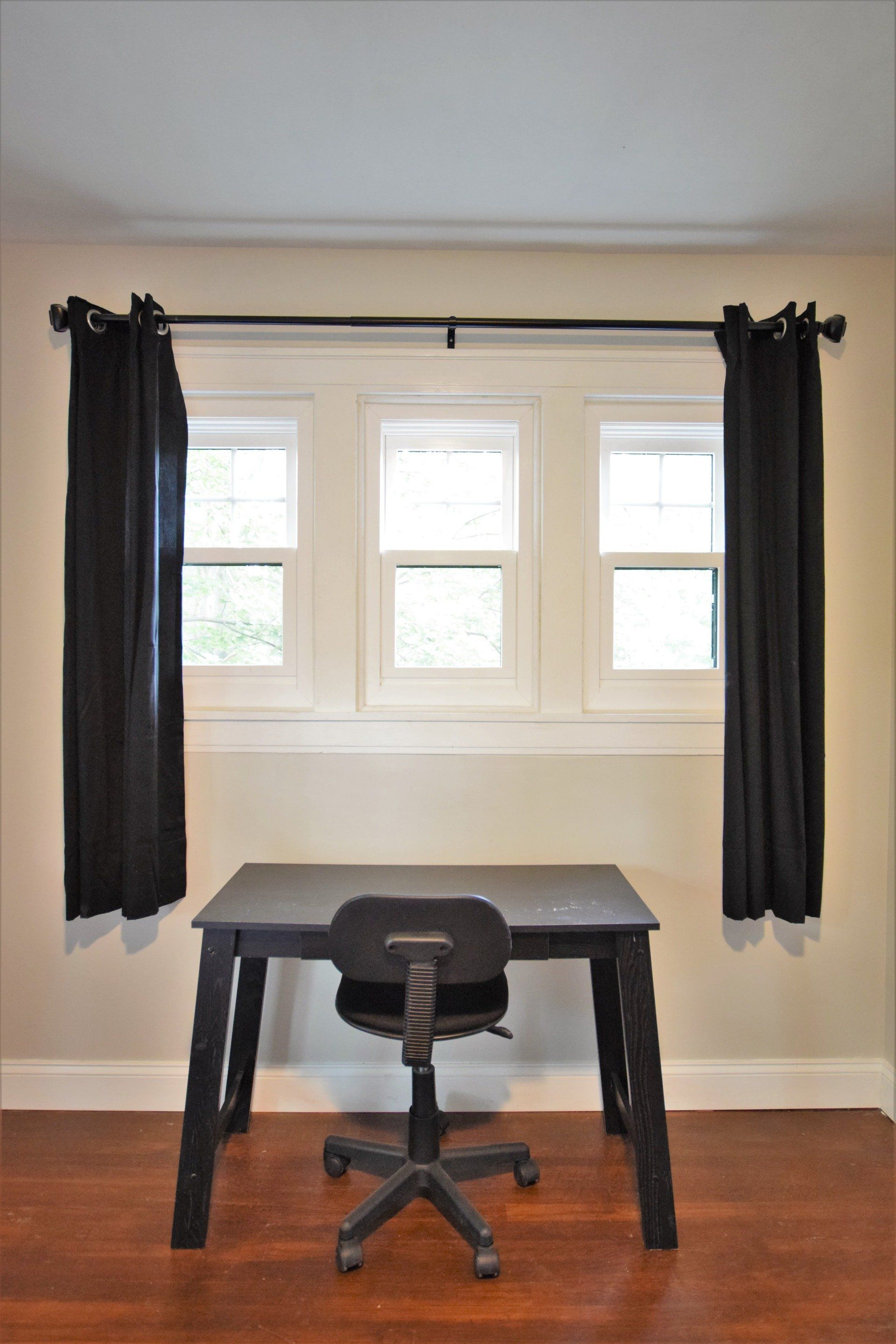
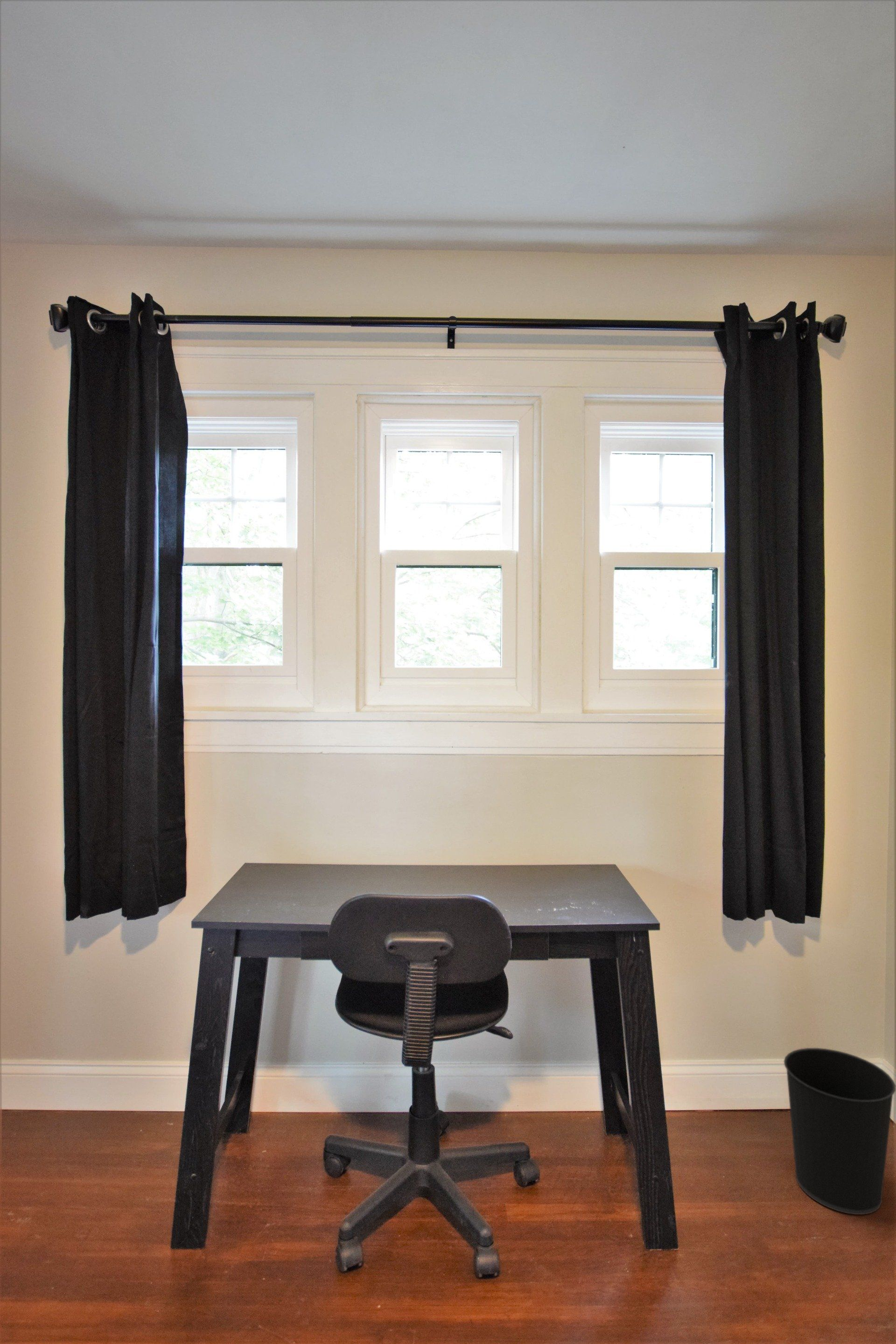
+ wastebasket (838, 1129)
